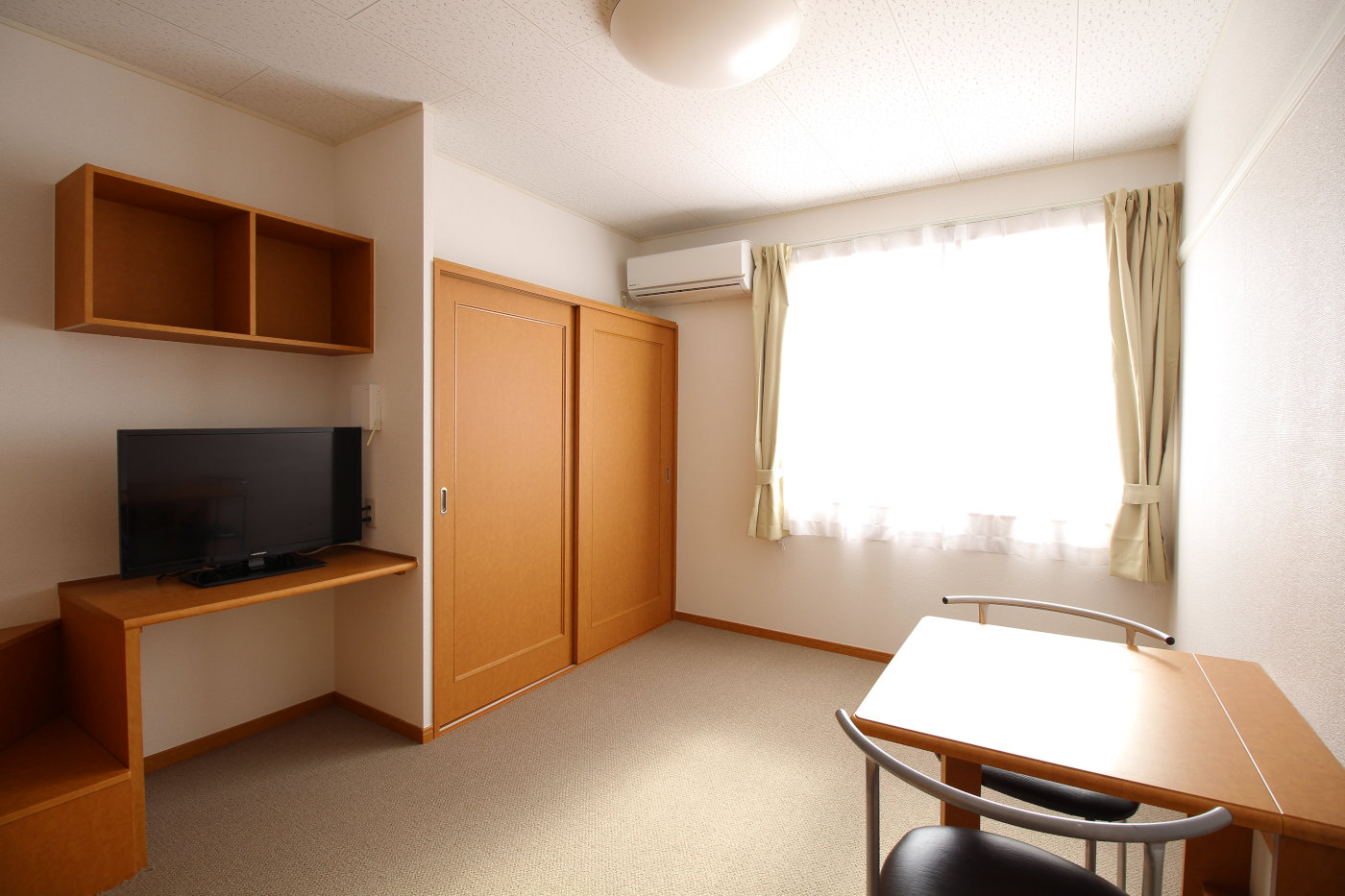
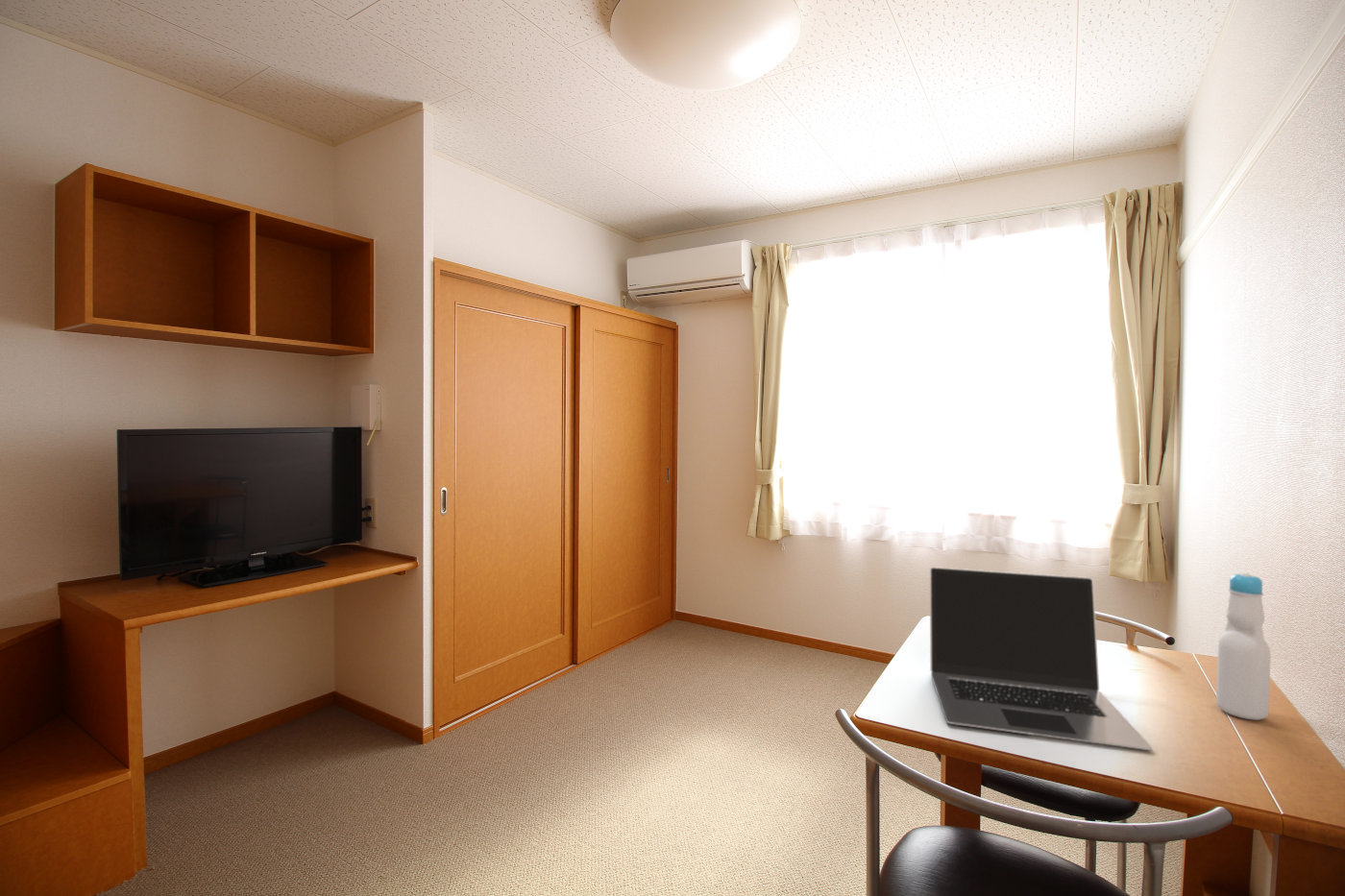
+ bottle (1243, 643)
+ laptop (1024, 645)
